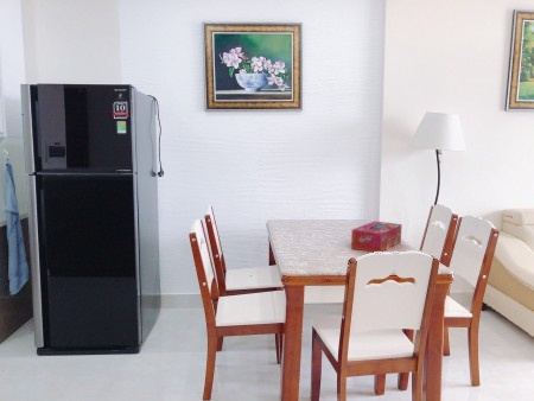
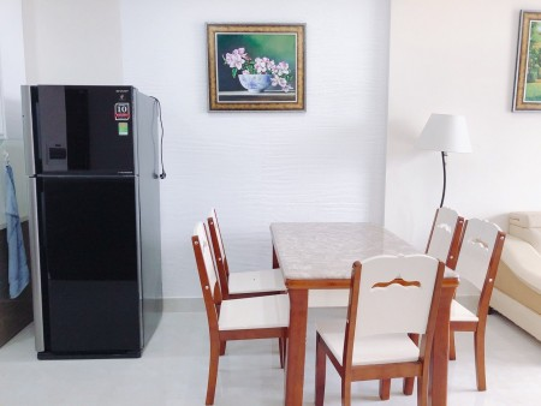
- tissue box (376, 236)
